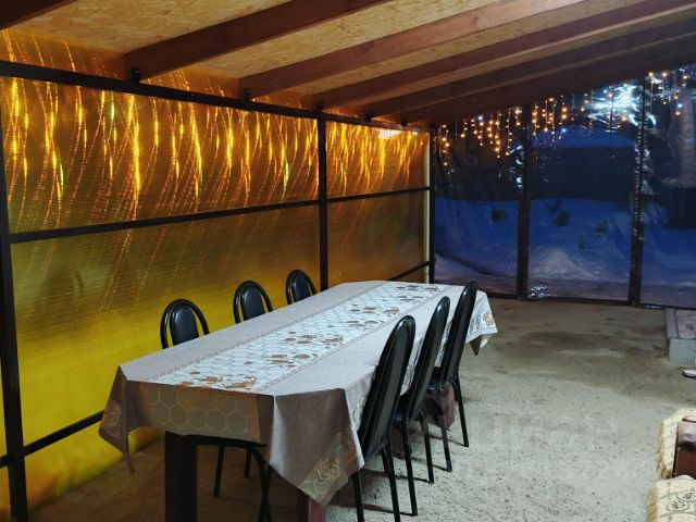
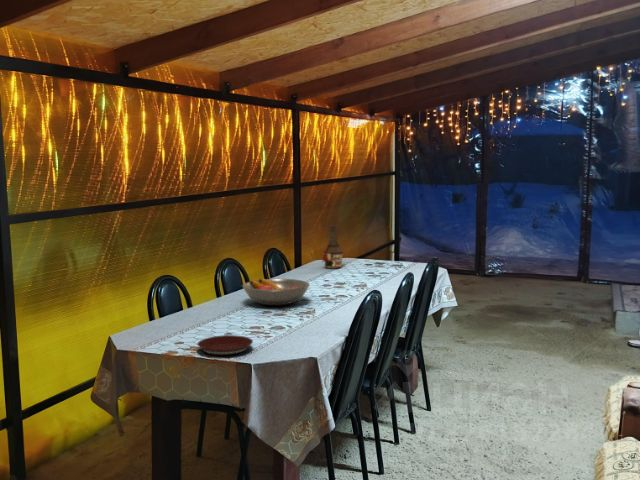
+ plate (225, 346)
+ bottle (332, 247)
+ fruit bowl (276, 291)
